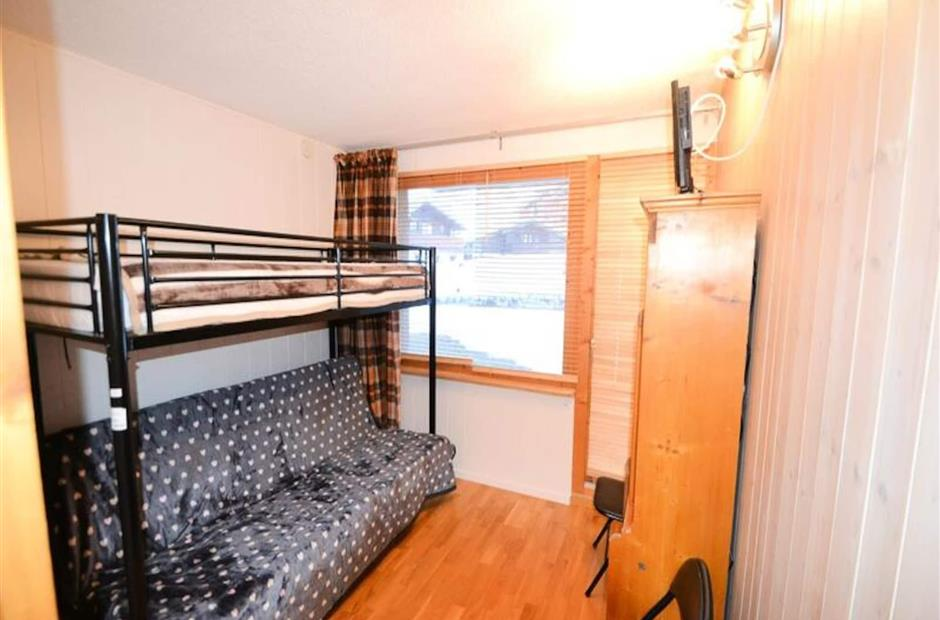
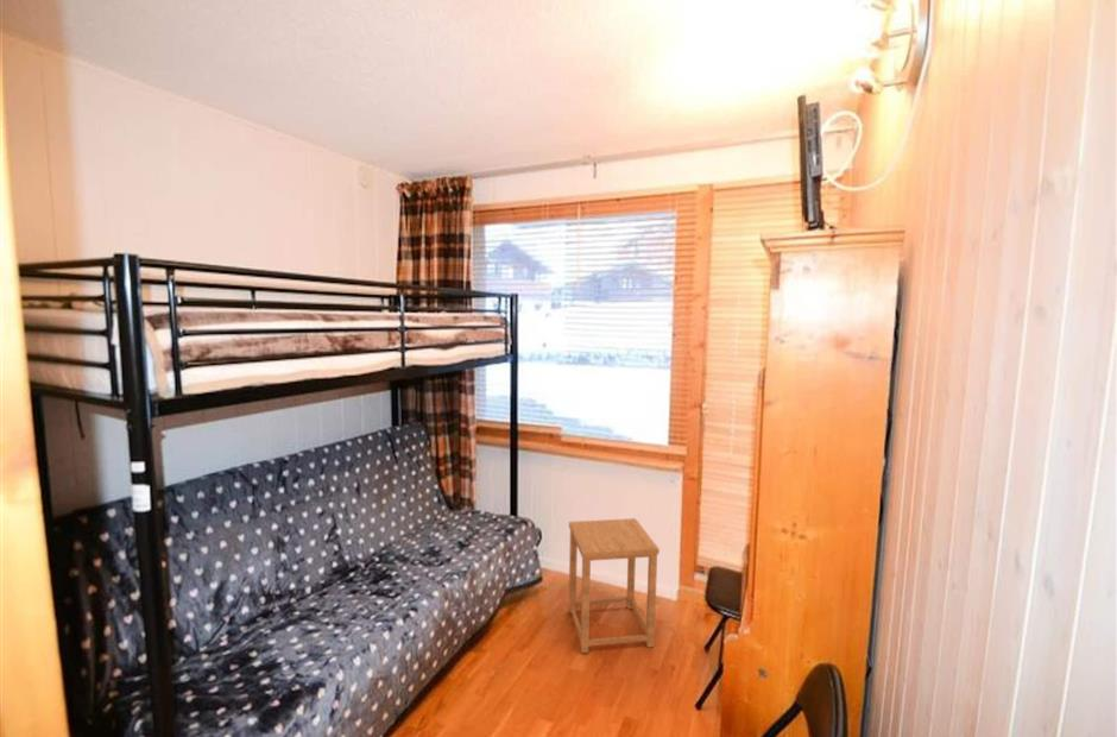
+ side table (613, 597)
